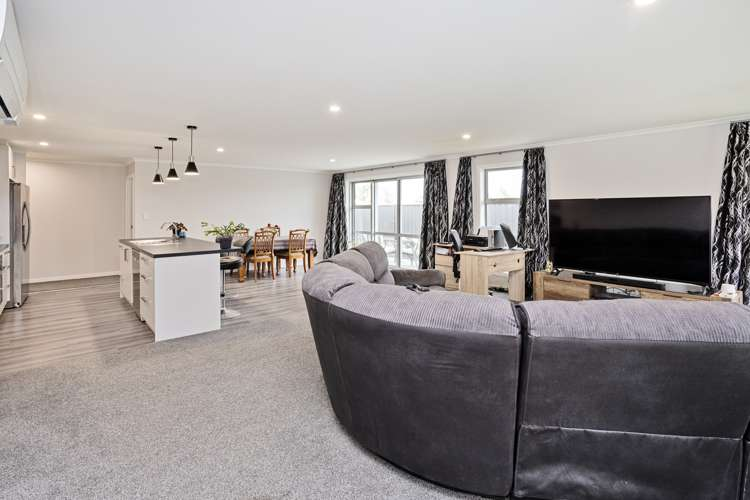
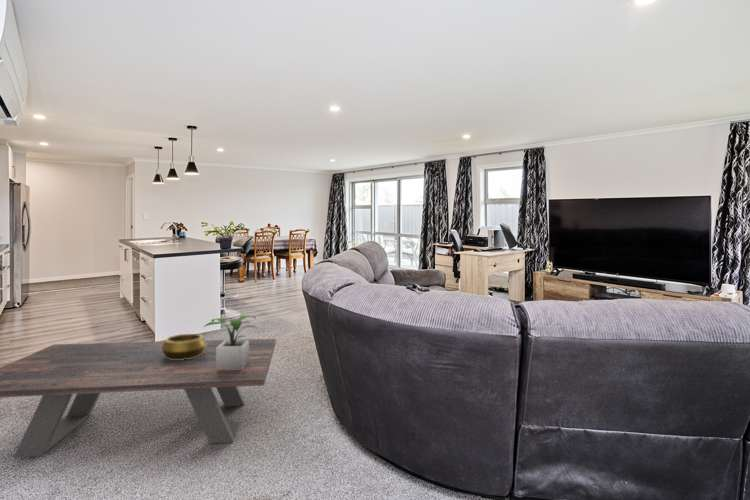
+ potted plant (231, 341)
+ coffee table (146, 390)
+ decorative bowl (184, 345)
